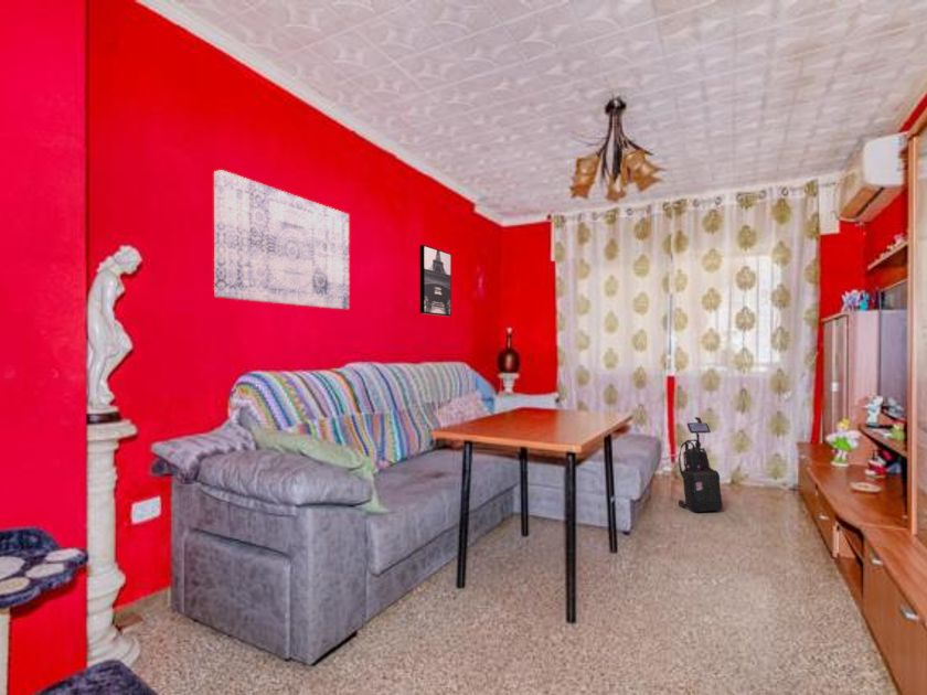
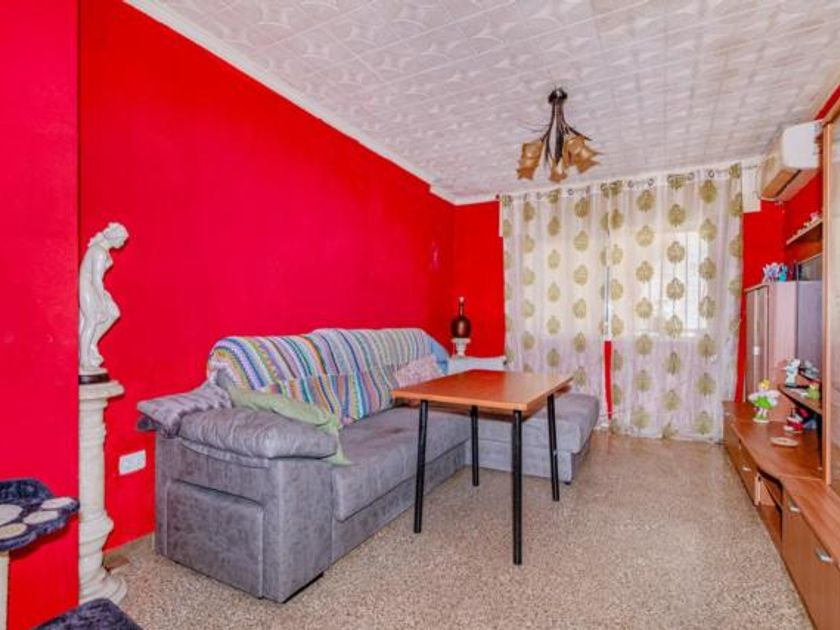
- wall art (290, 249)
- vacuum cleaner (699, 463)
- wall art (436, 281)
